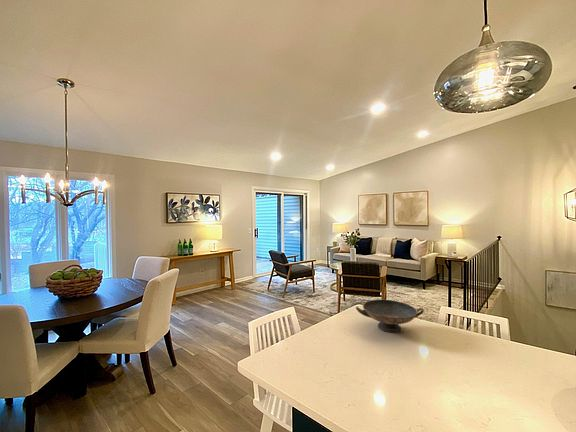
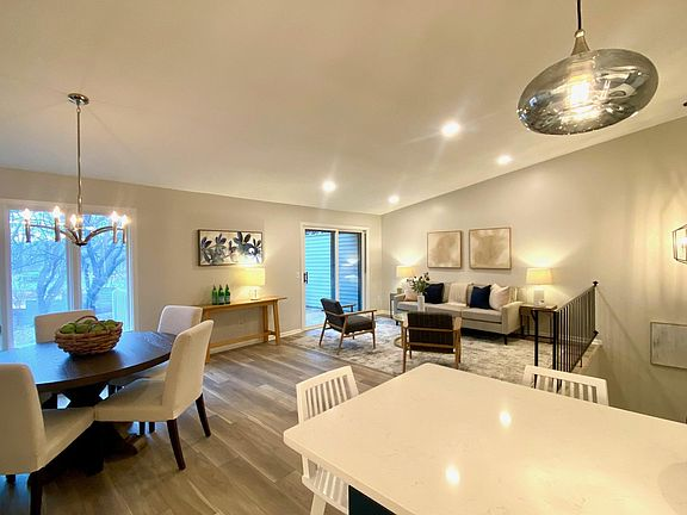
- decorative bowl (389, 317)
